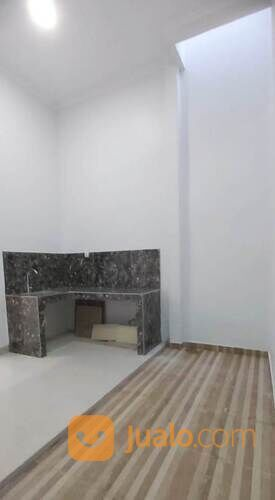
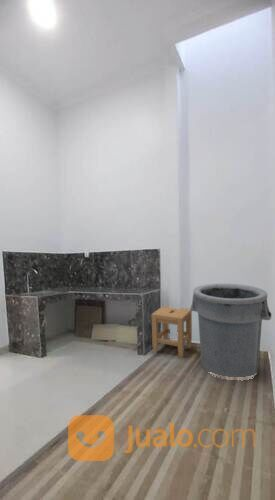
+ stool (169, 330)
+ trash can (228, 329)
